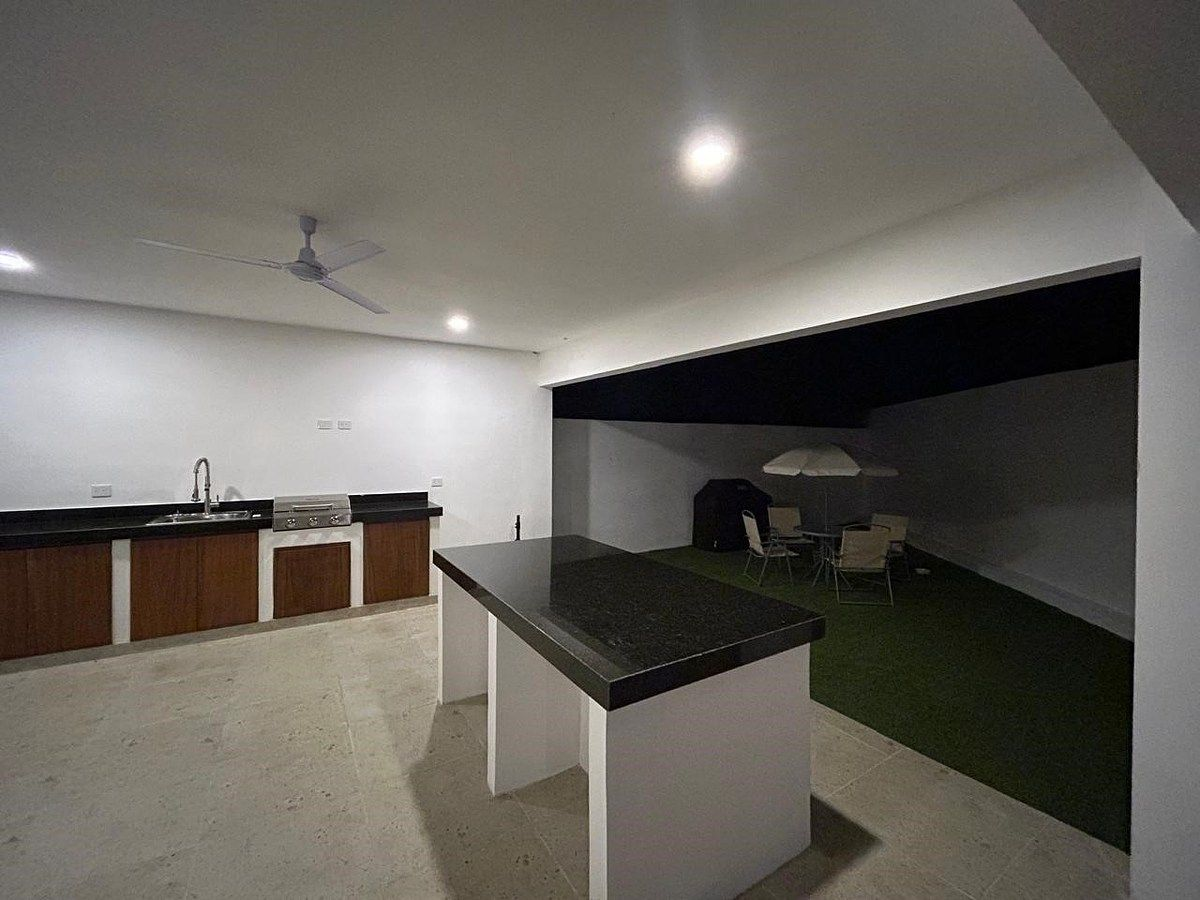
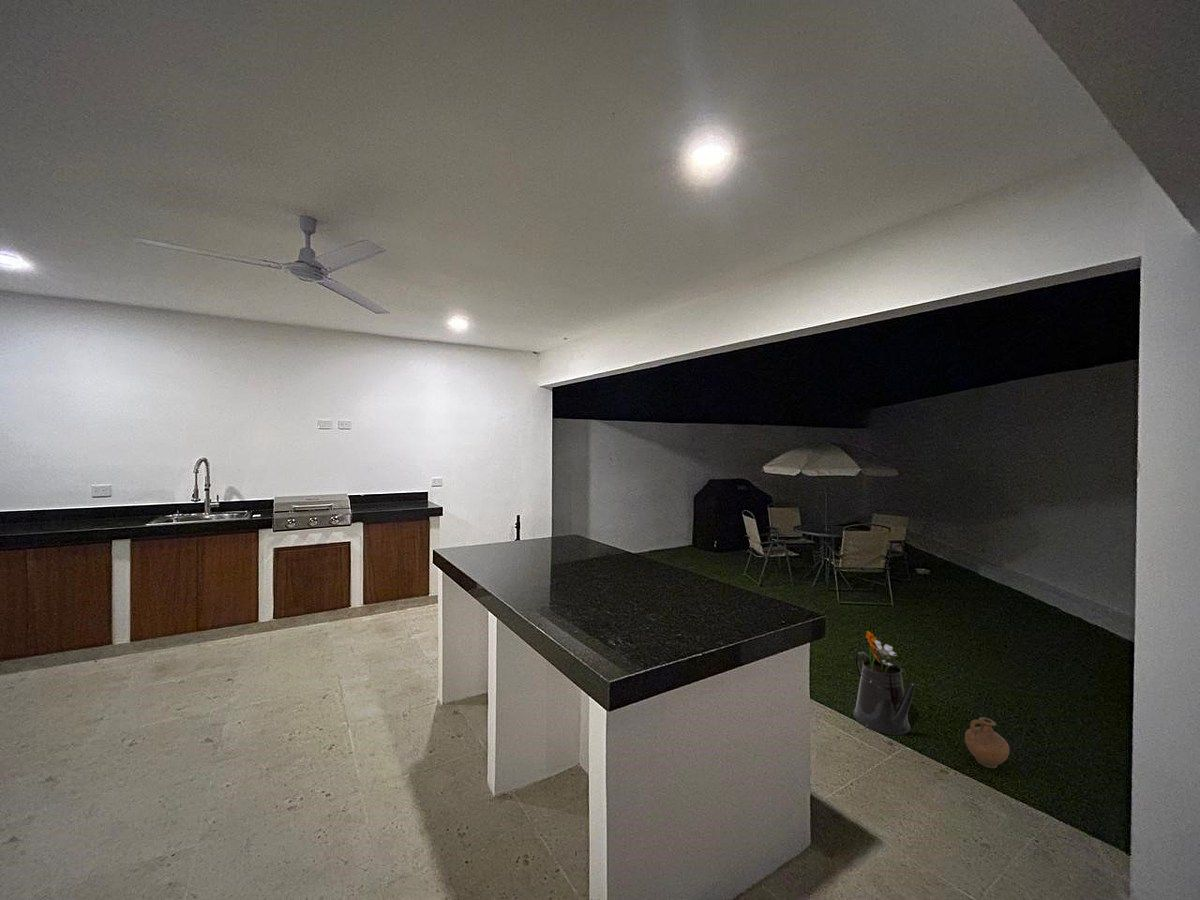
+ ceramic jug (986, 741)
+ watering can (883, 680)
